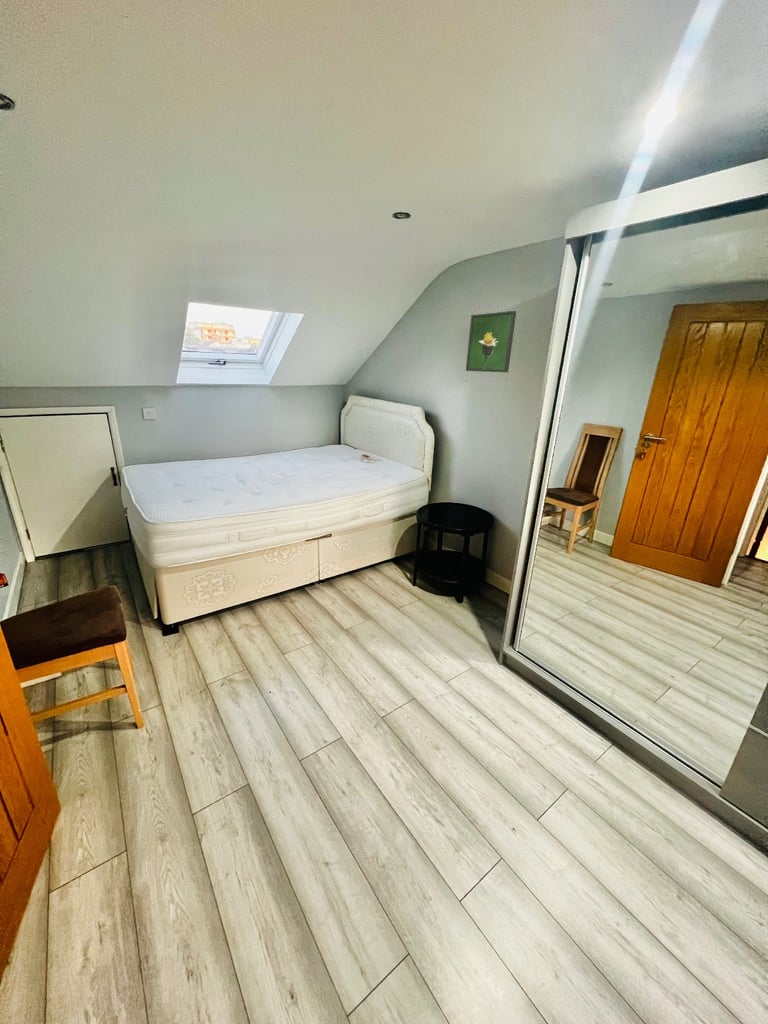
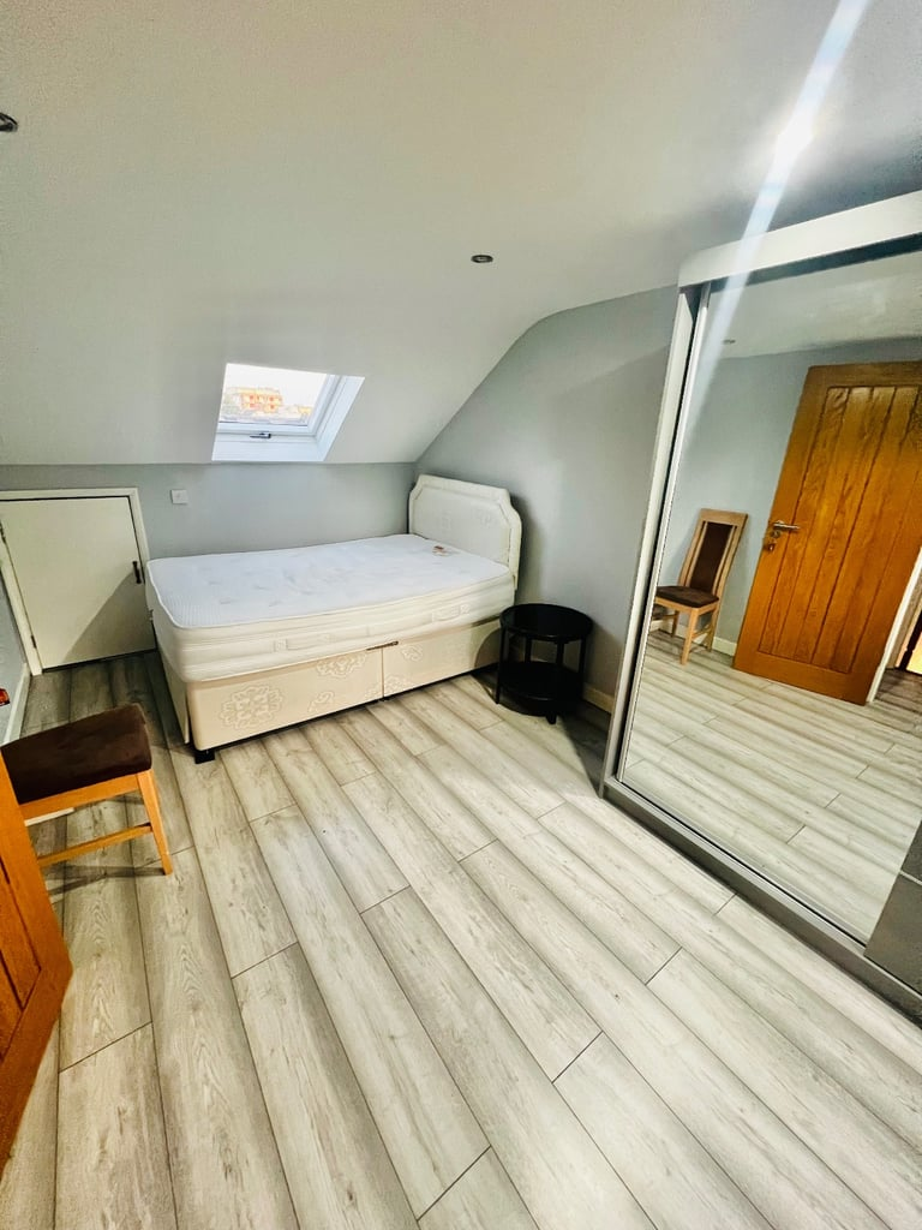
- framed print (489, 343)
